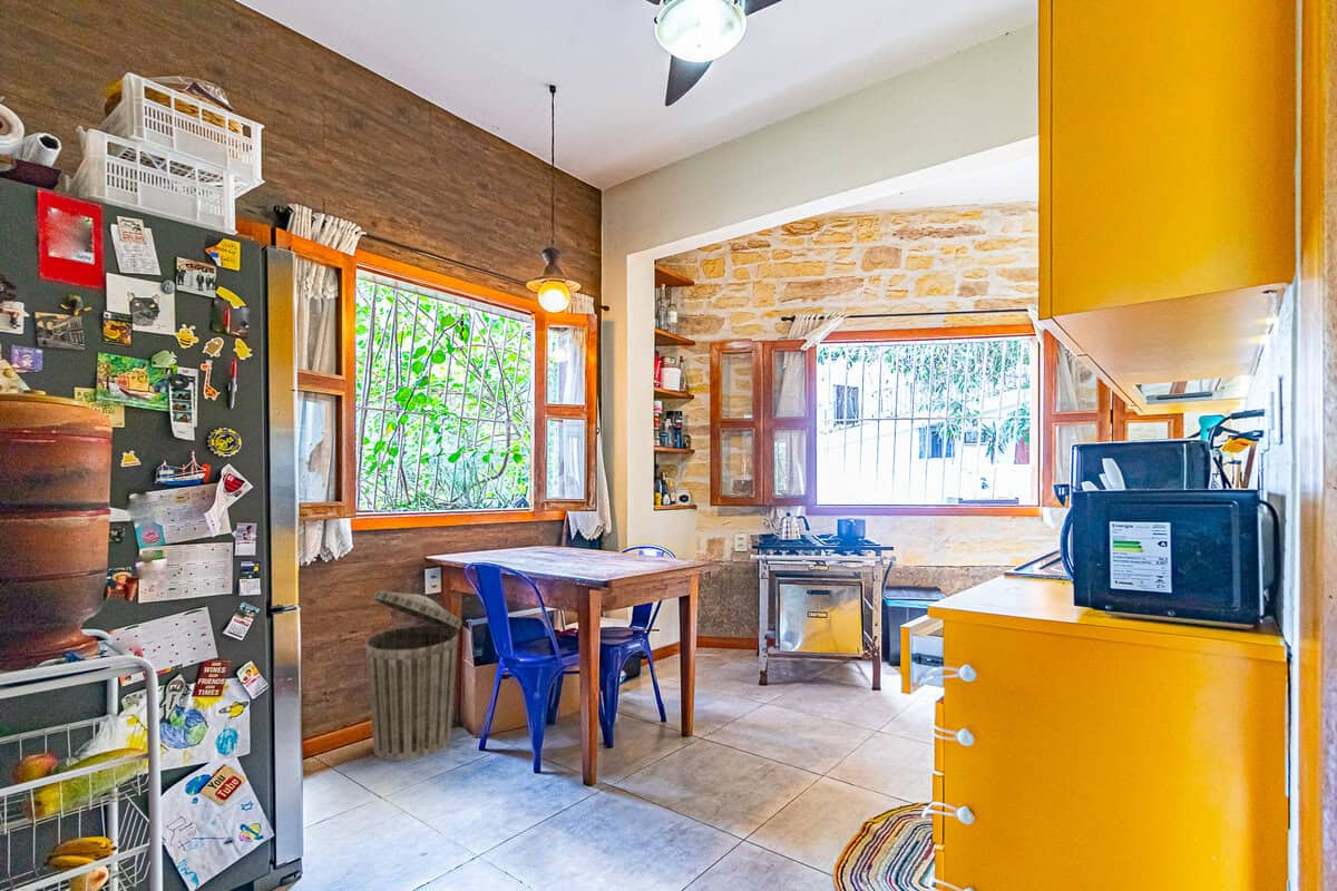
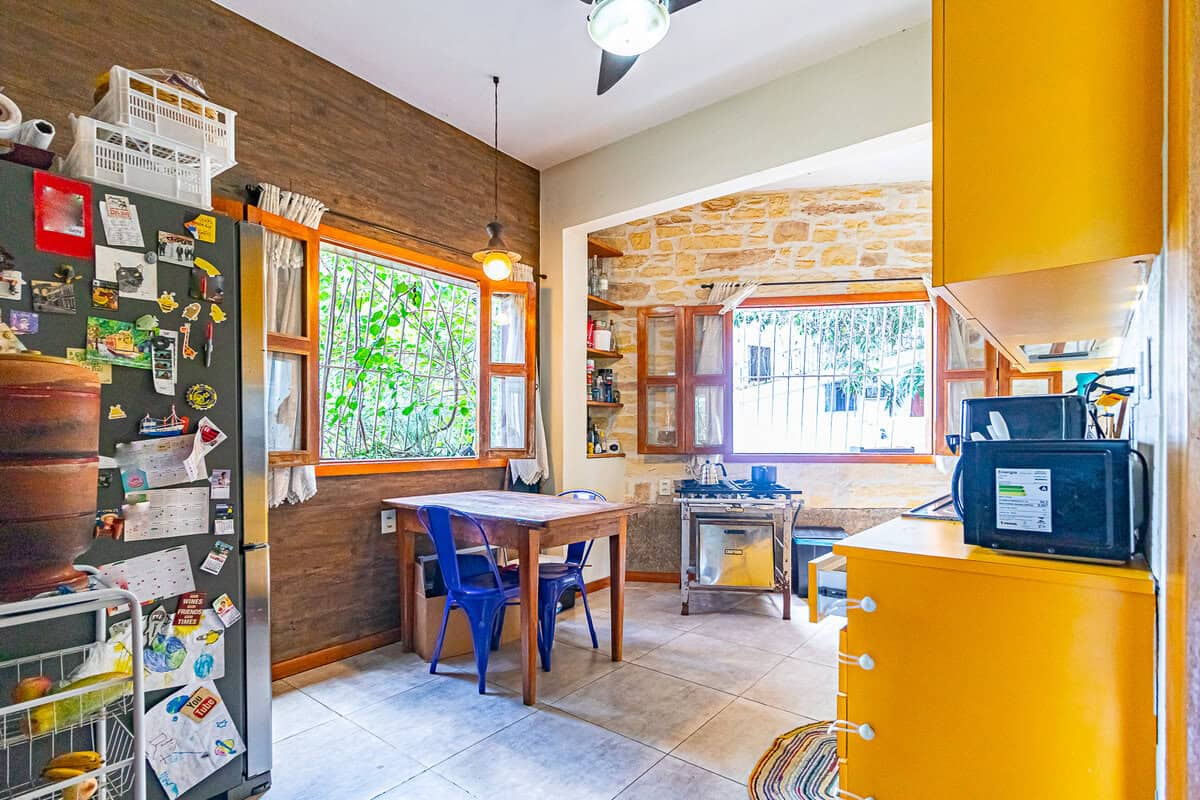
- trash can (414, 664)
